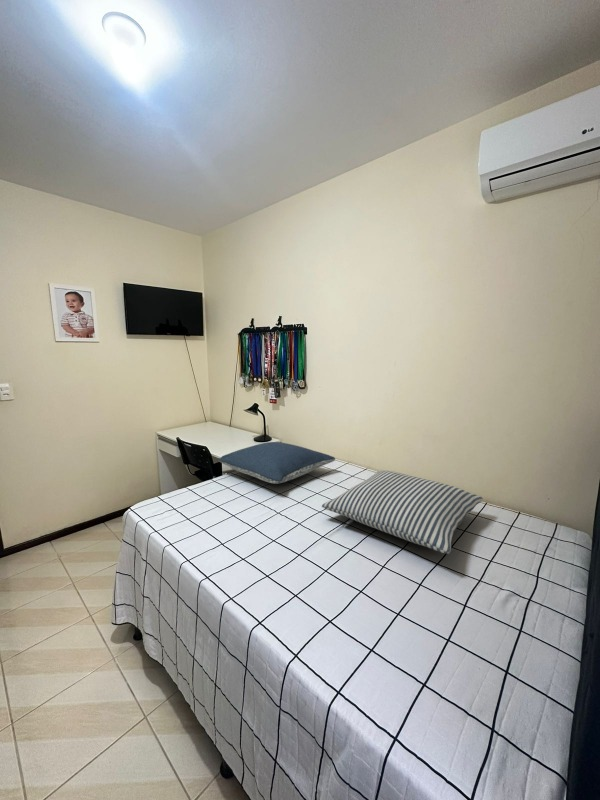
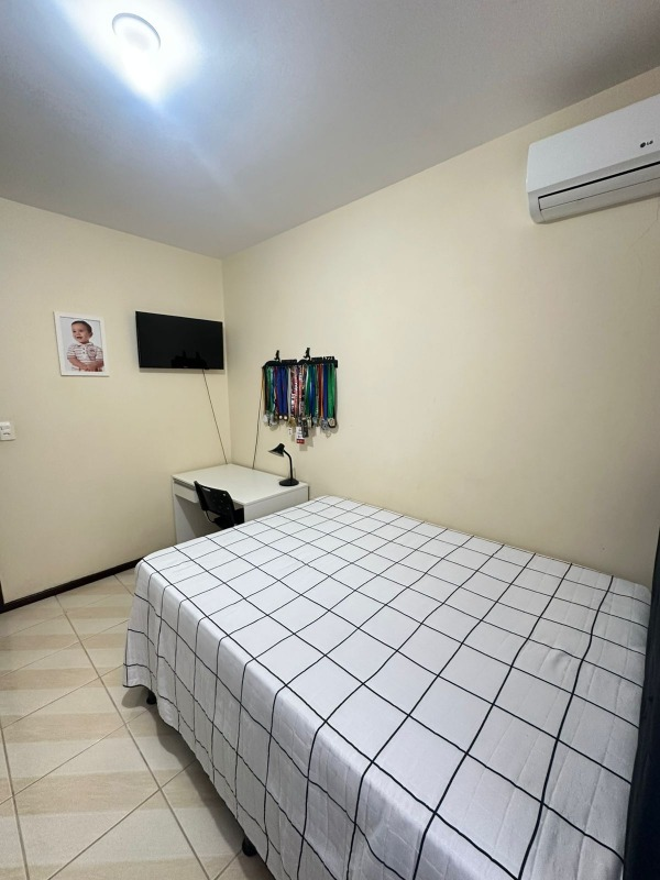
- pillow (276, 459)
- pillow (404, 502)
